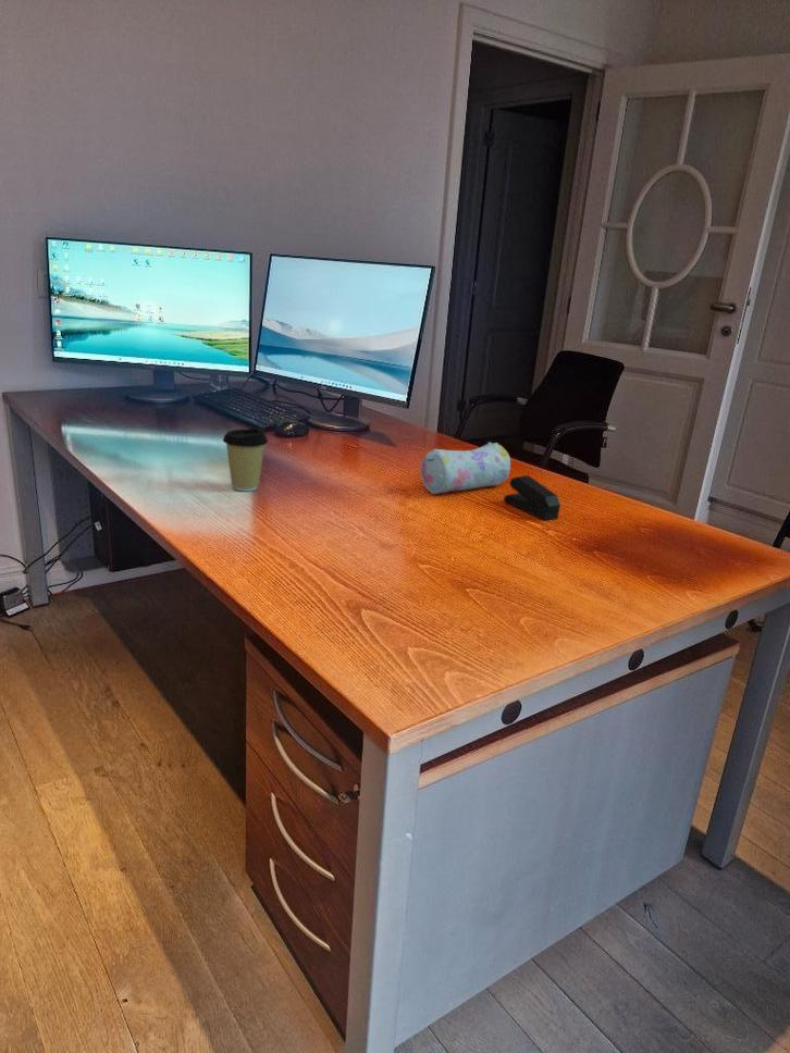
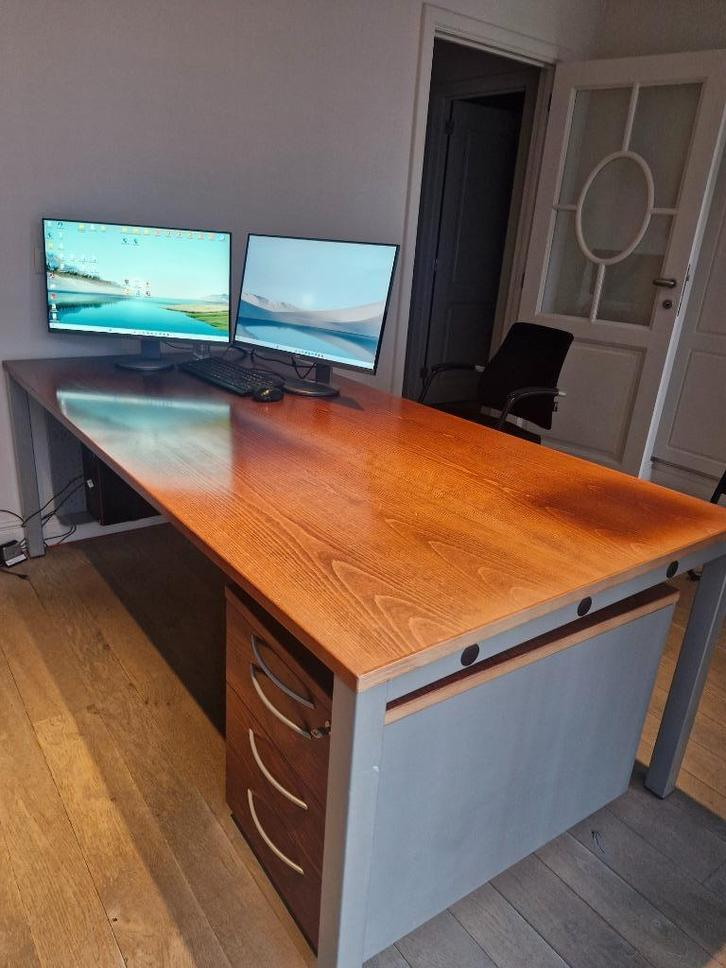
- coffee cup (245, 459)
- stapler (532, 495)
- pencil case (466, 468)
